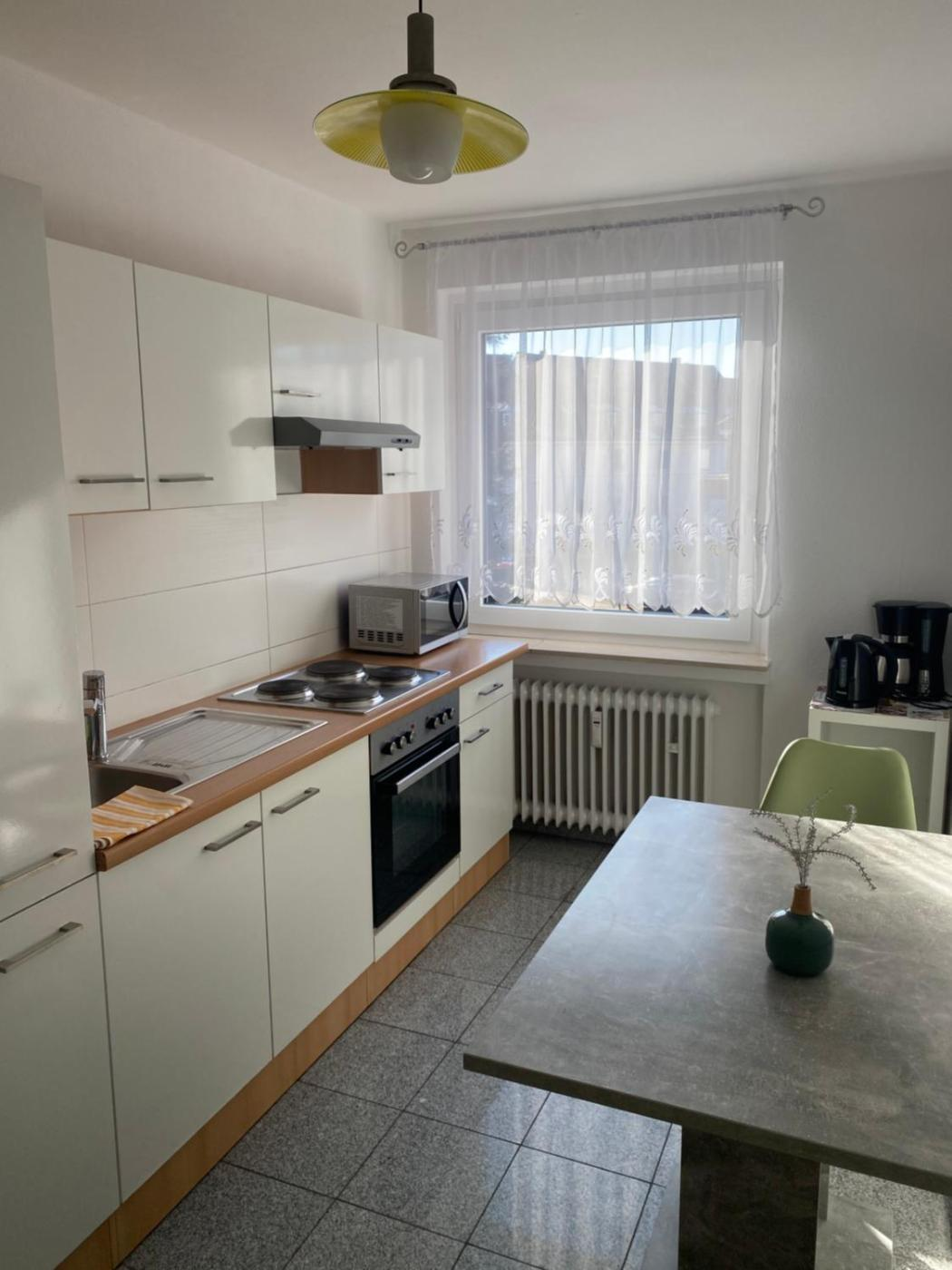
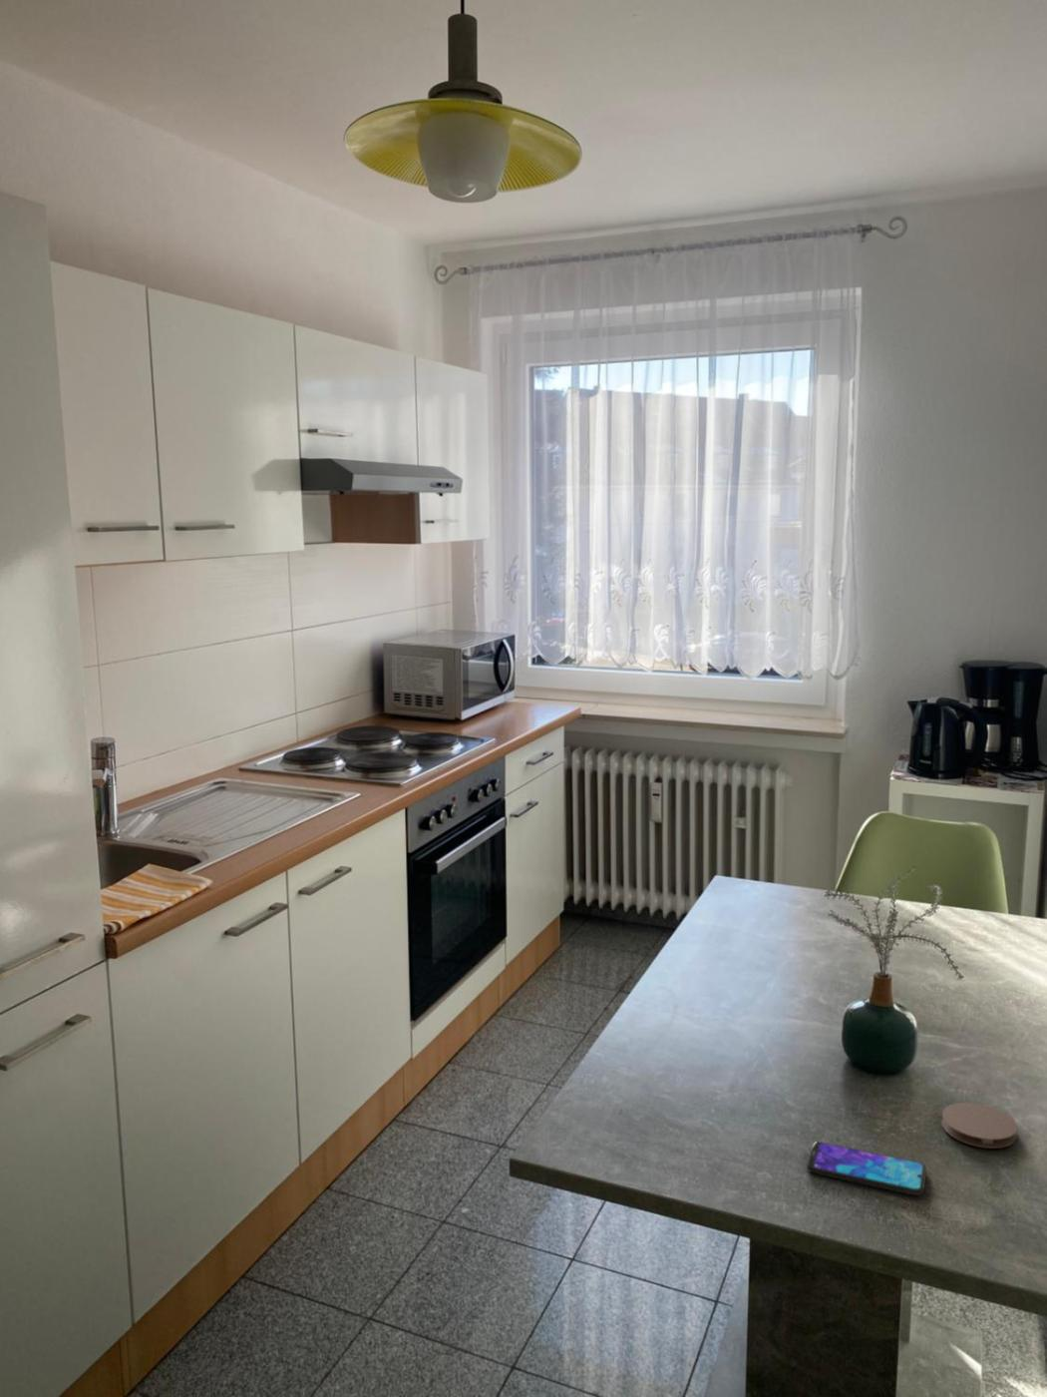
+ smartphone (866, 1167)
+ coaster (978, 1123)
